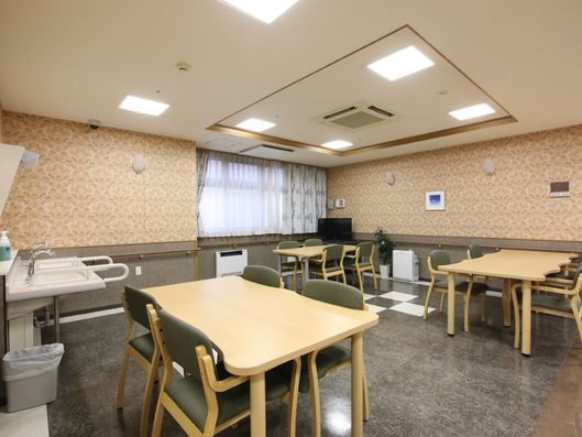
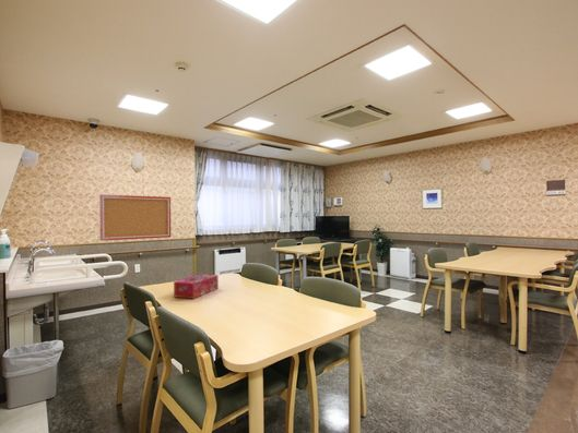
+ tissue box (197, 285)
+ wall art (138, 217)
